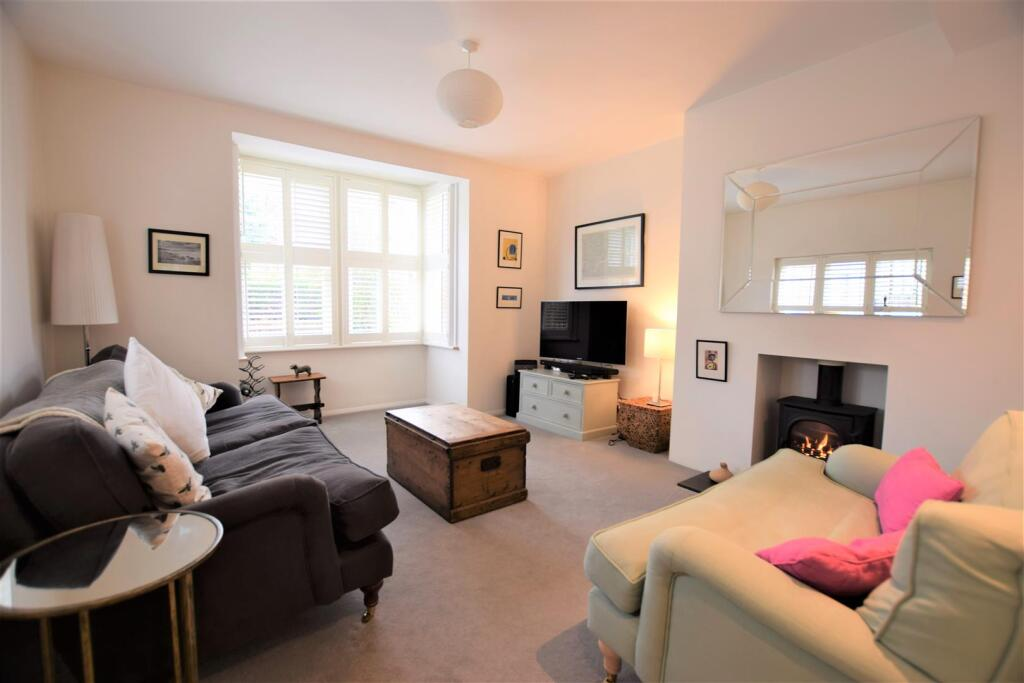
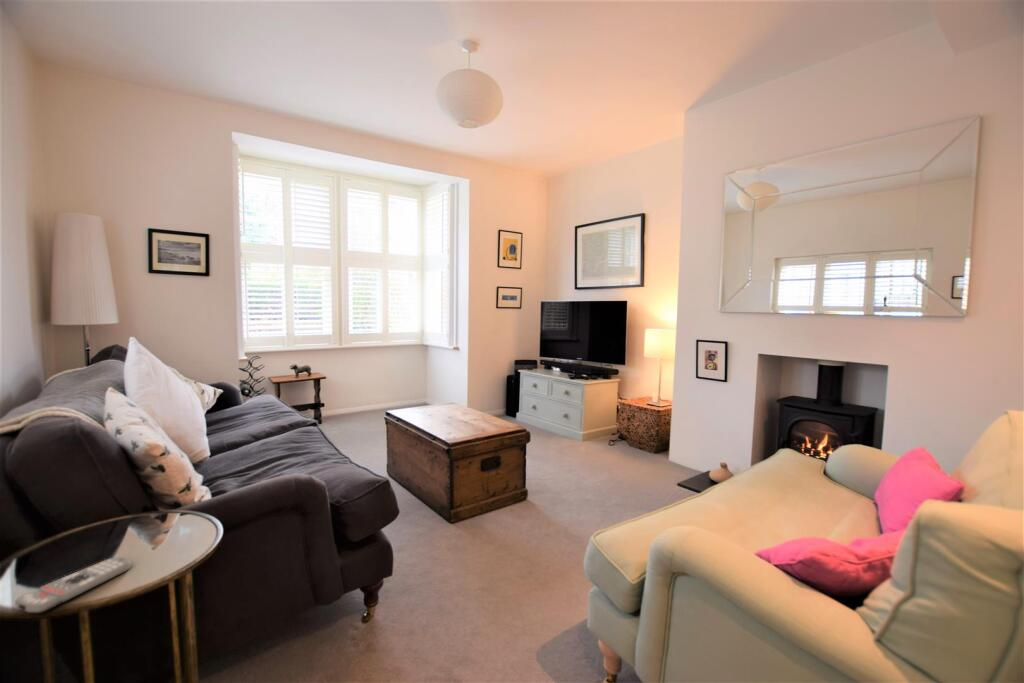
+ remote control (79, 582)
